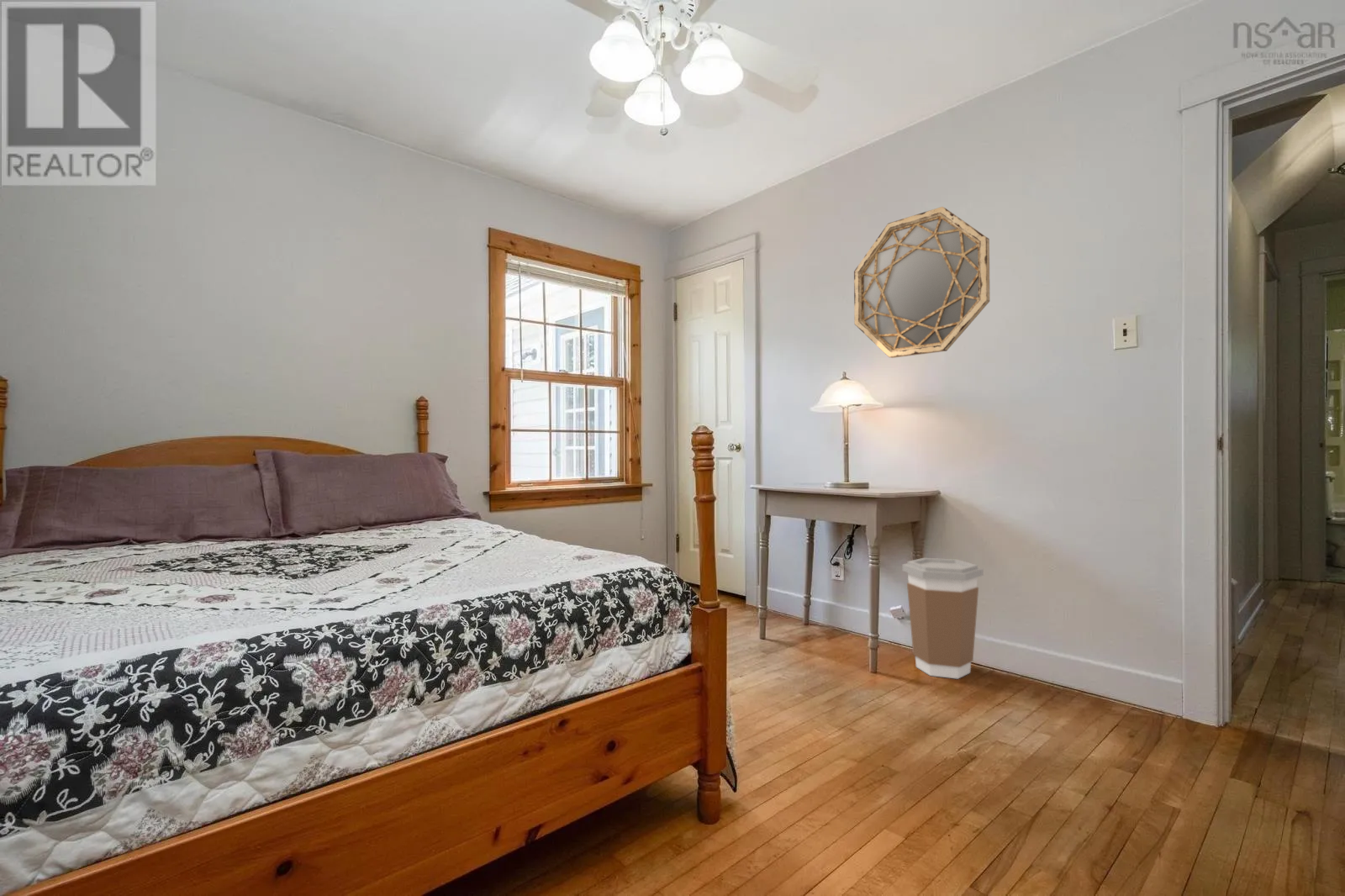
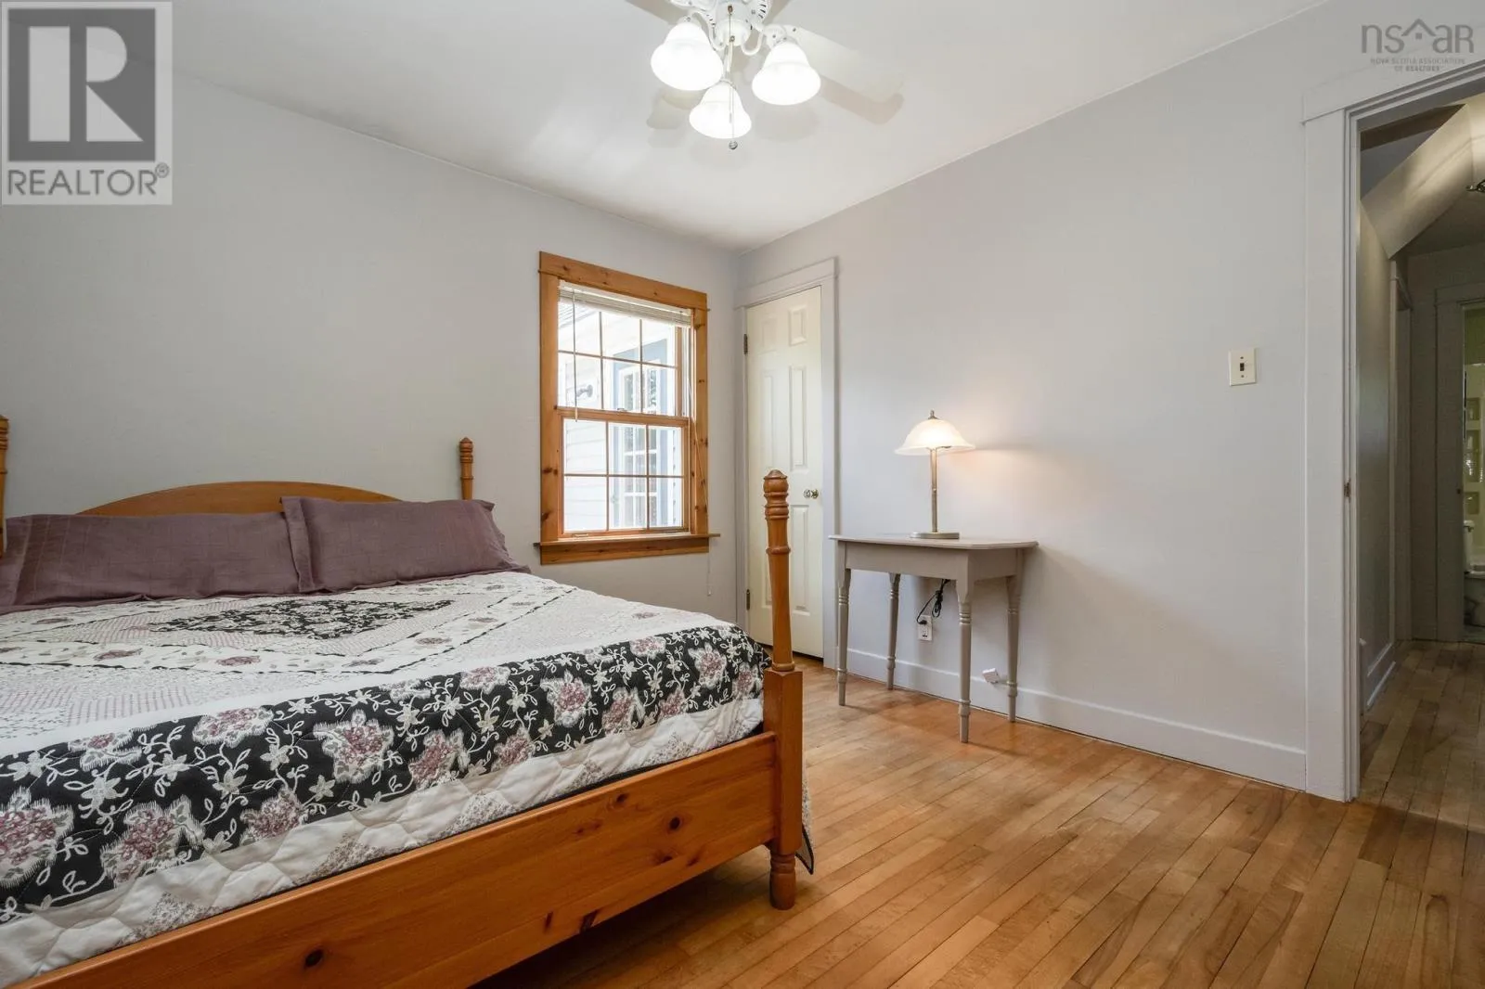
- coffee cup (942, 616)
- home mirror (916, 285)
